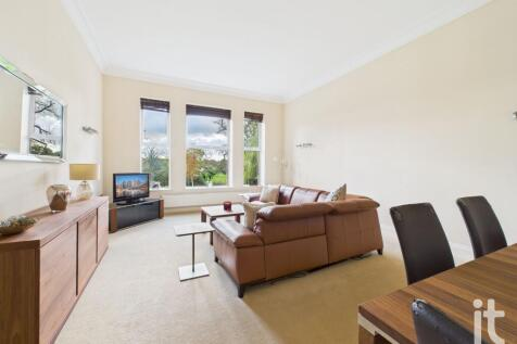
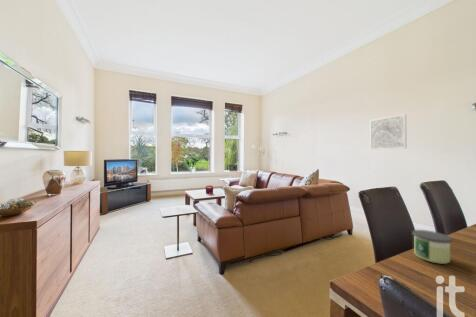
+ wall art (386, 133)
+ candle (431, 246)
